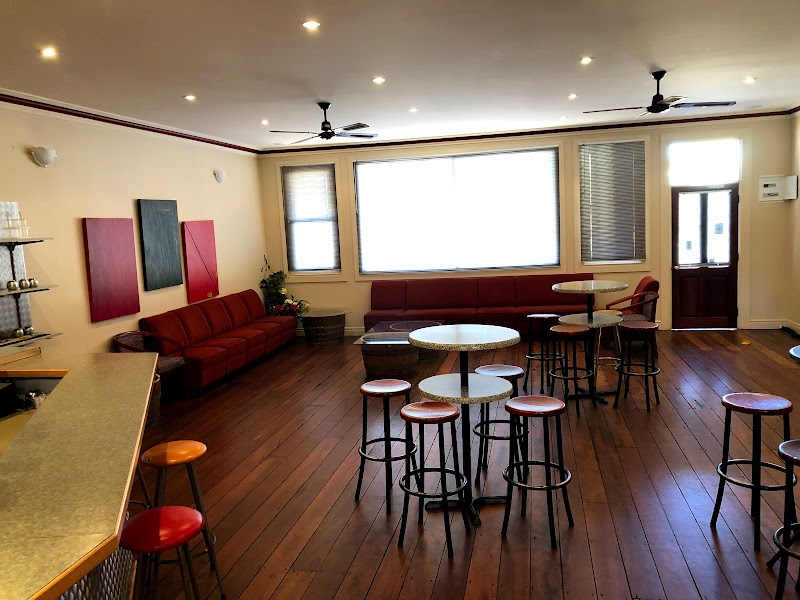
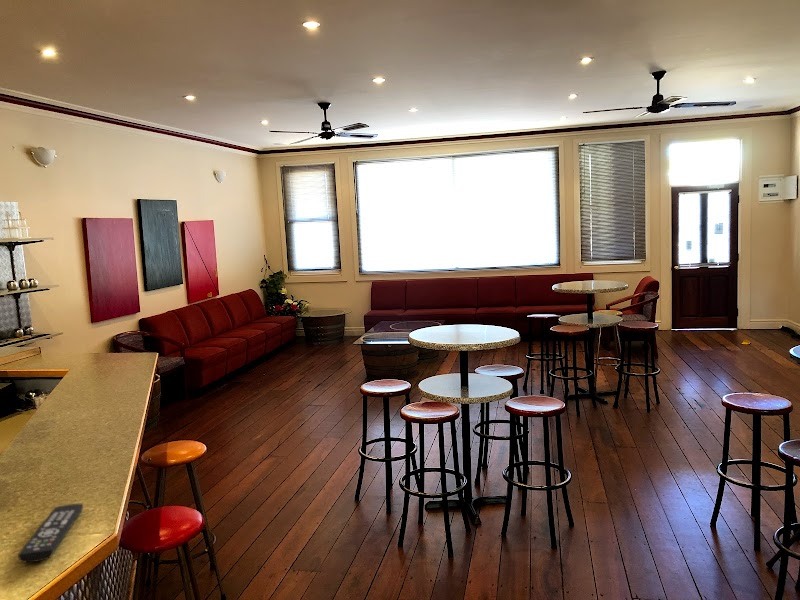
+ remote control (53, 530)
